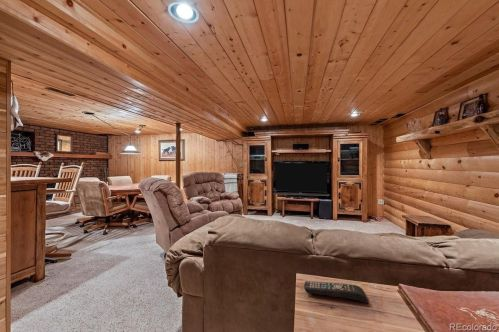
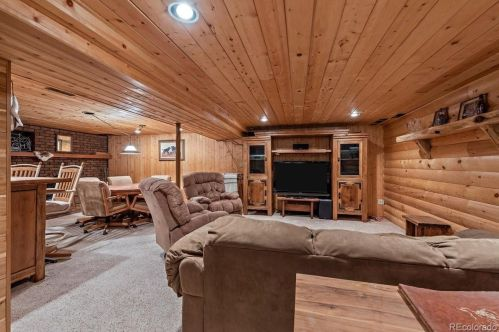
- remote control (334, 290)
